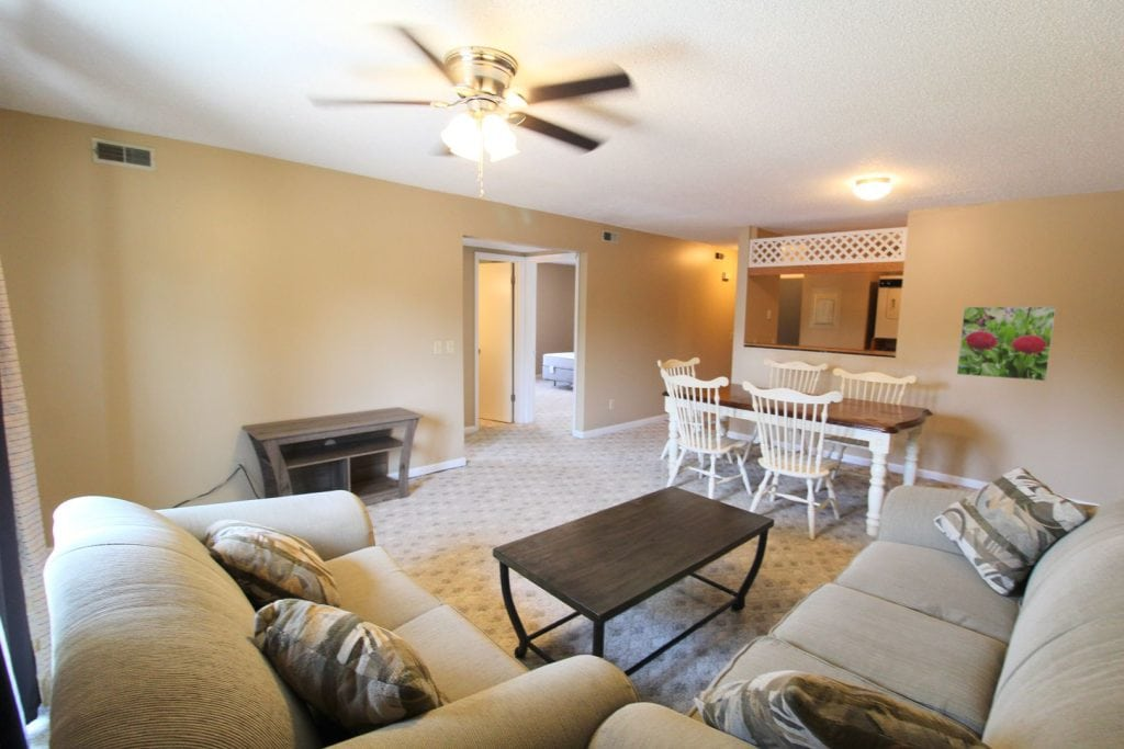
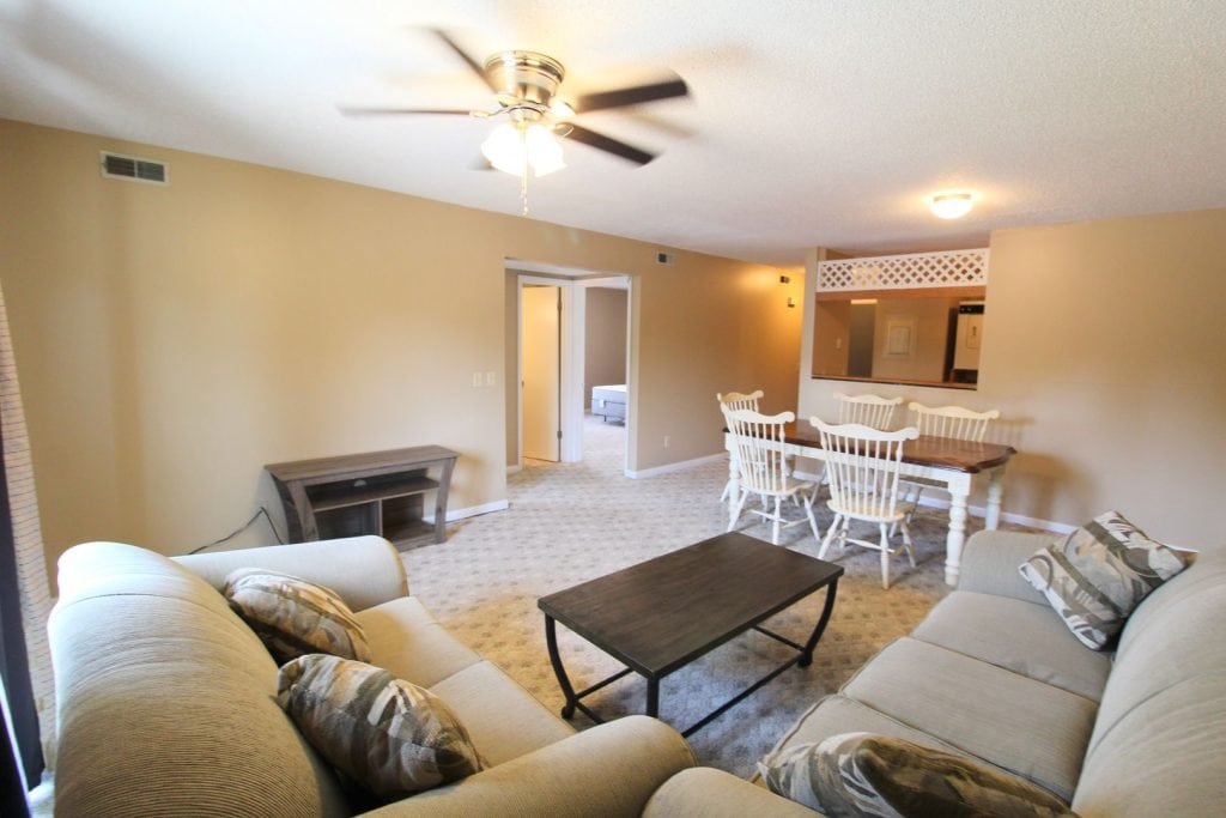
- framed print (1003, 342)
